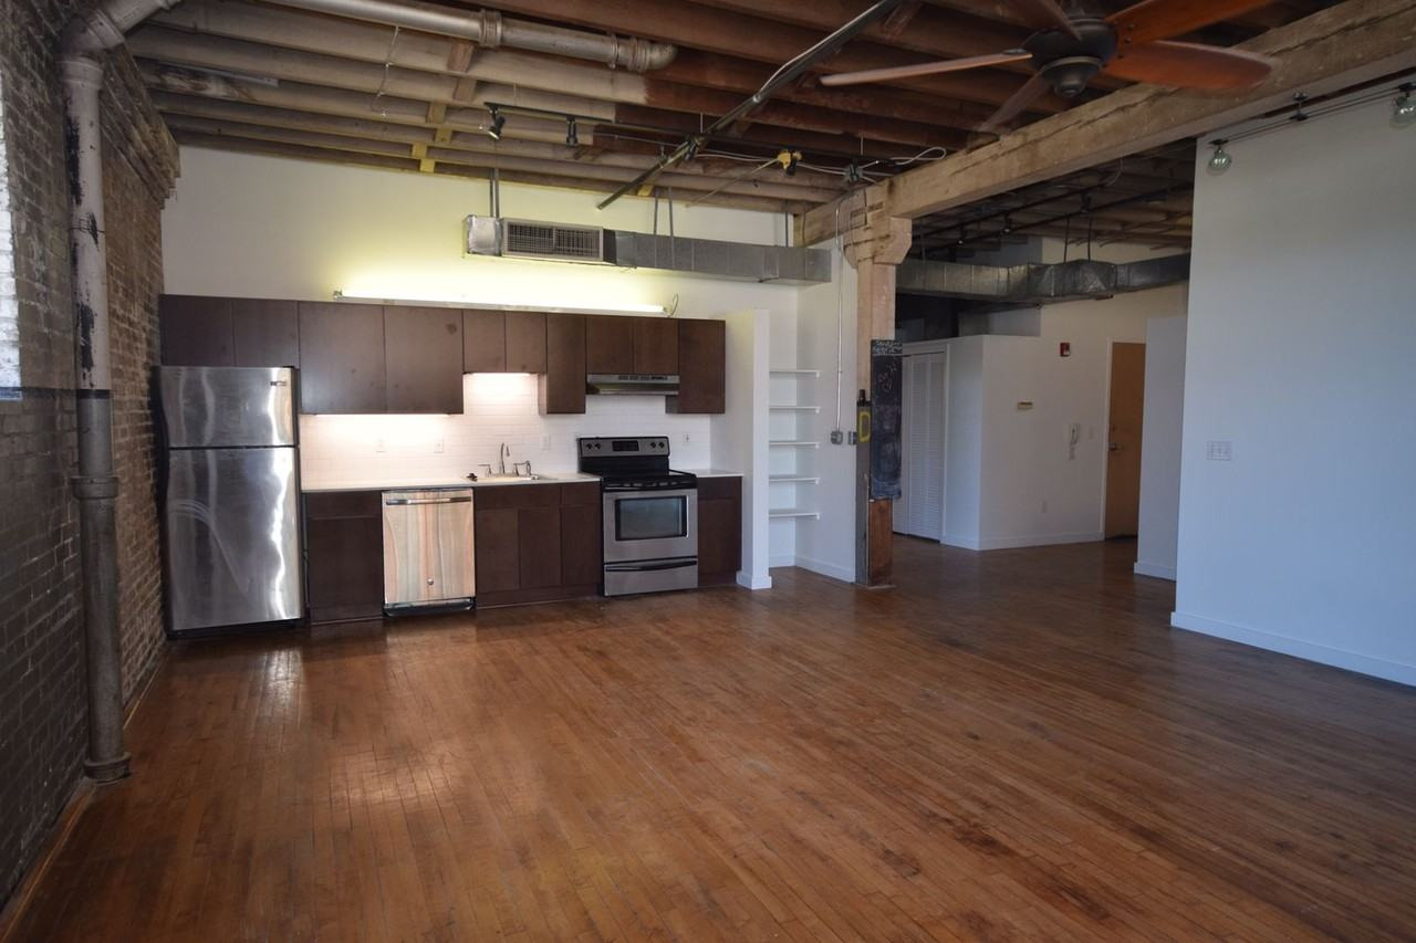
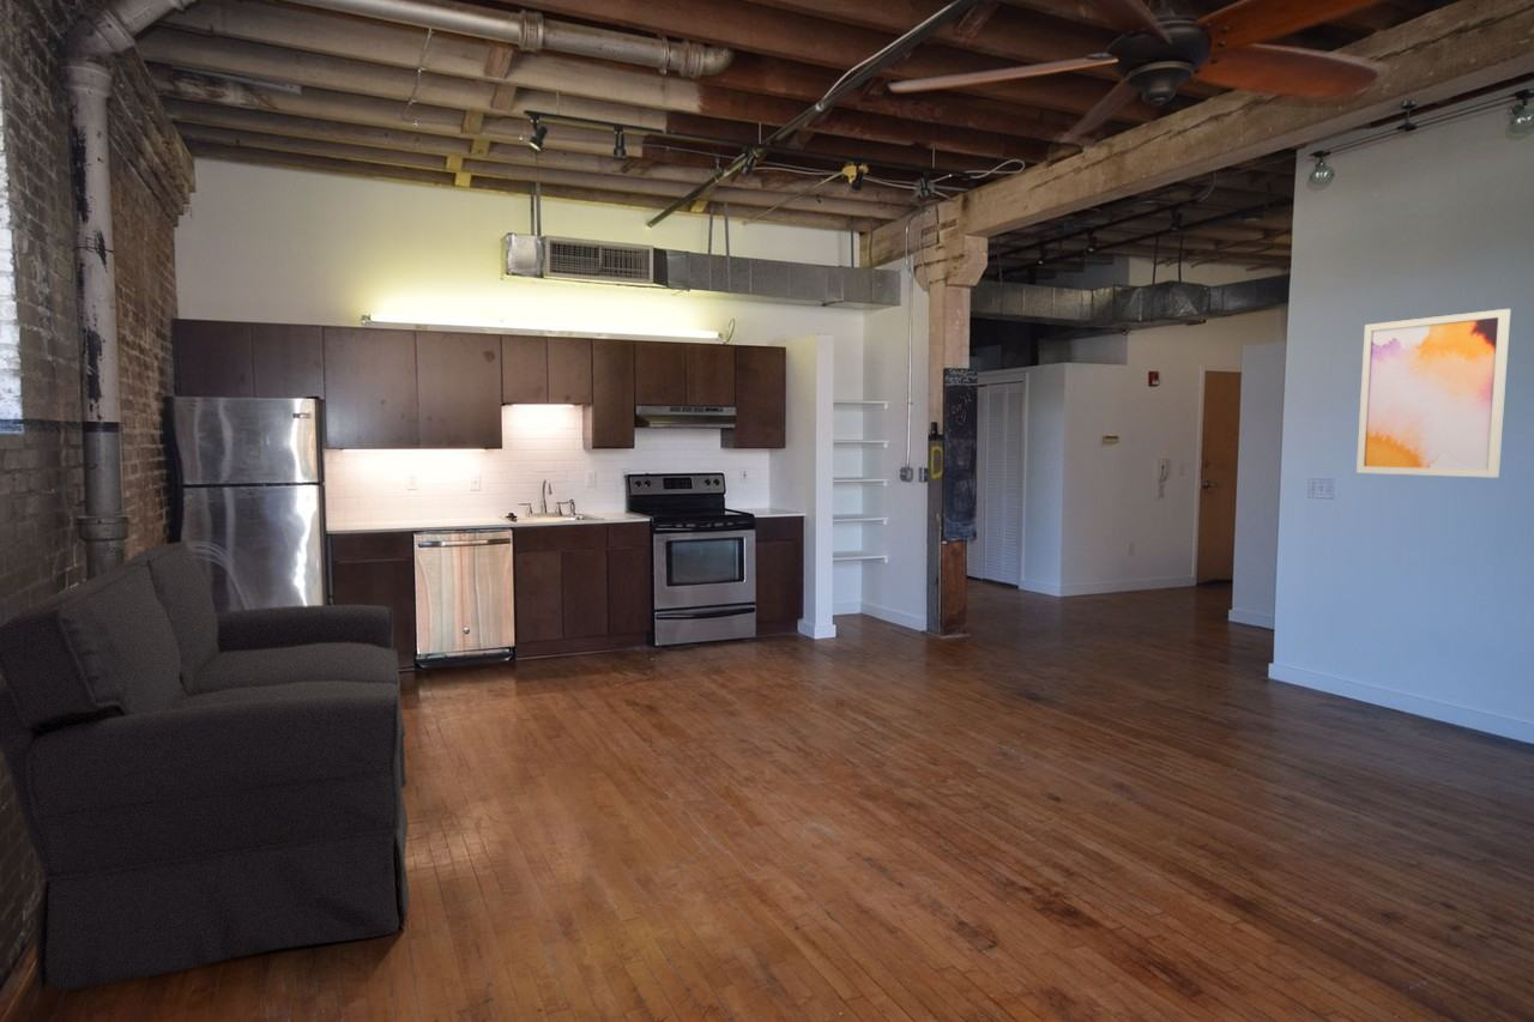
+ wall art (1427, 397)
+ sofa (252, 702)
